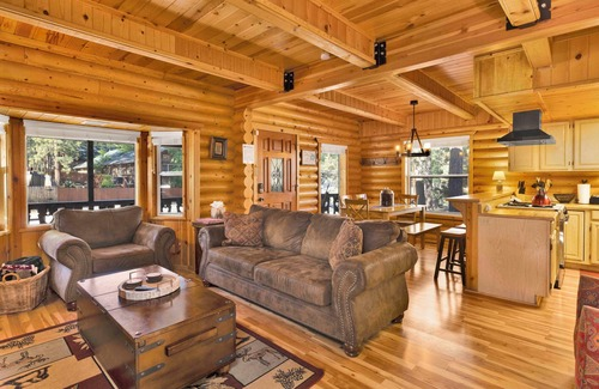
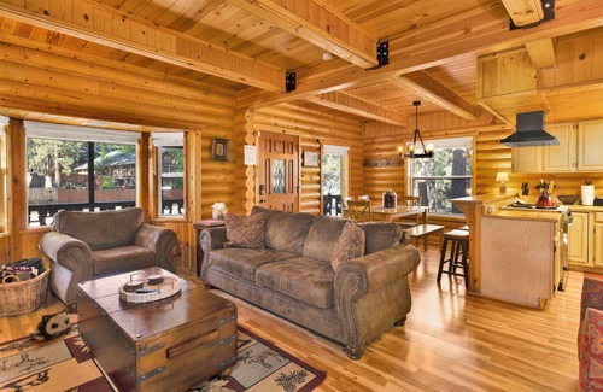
+ plush toy (46, 322)
